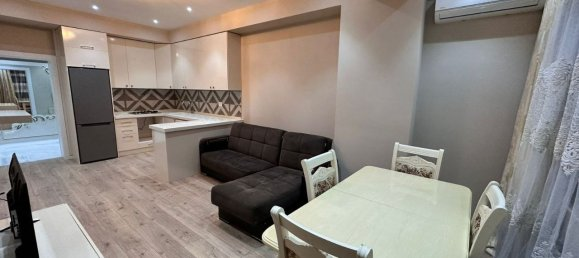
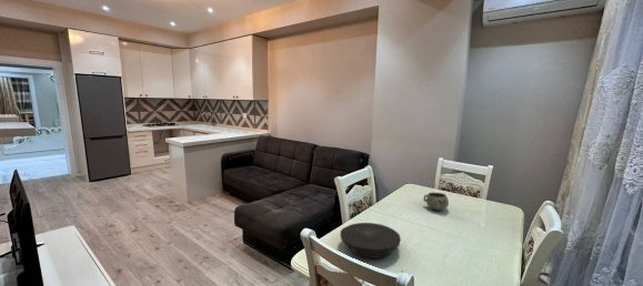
+ plate (369, 239)
+ decorative bowl (439, 202)
